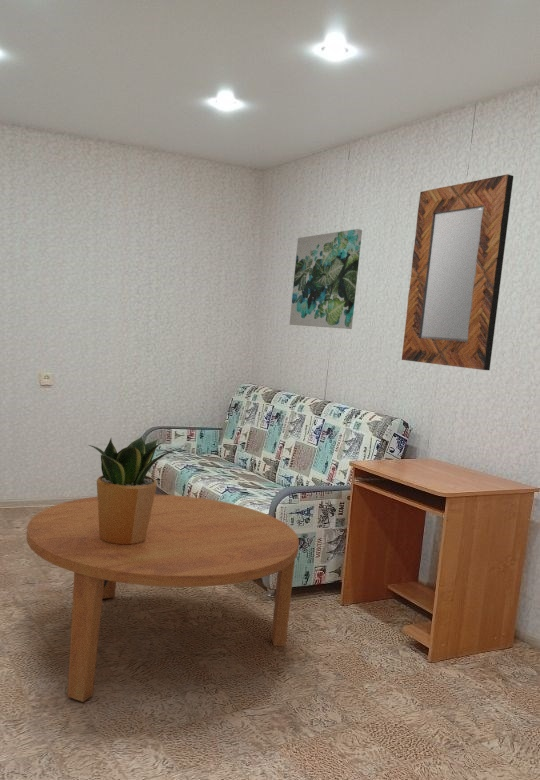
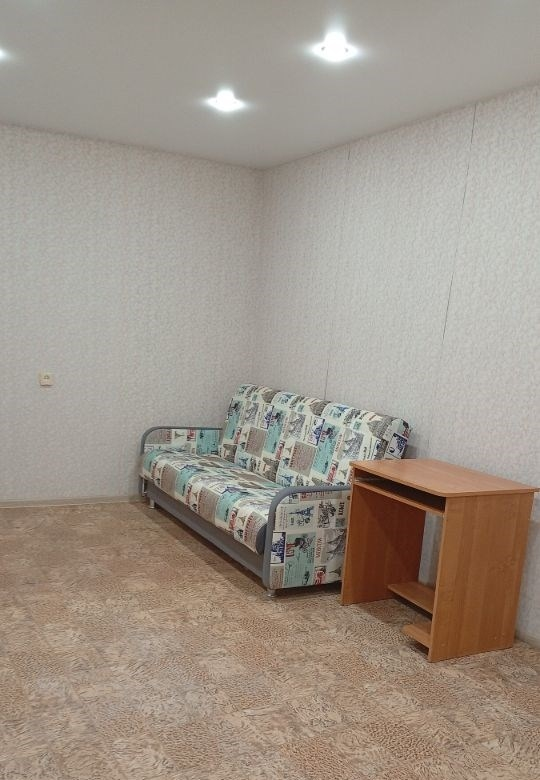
- potted plant (132, 487)
- home mirror (452, 275)
- coffee table (162, 584)
- wall art (323, 280)
